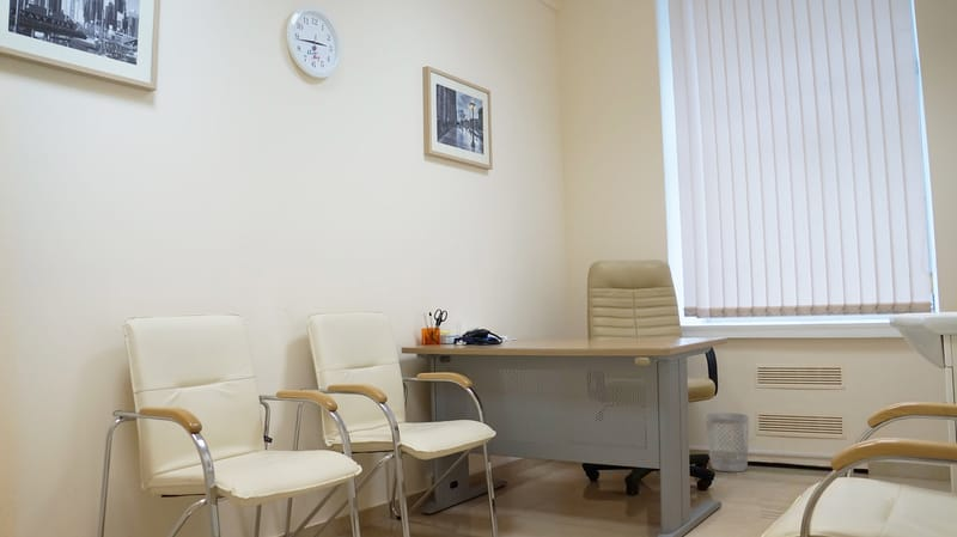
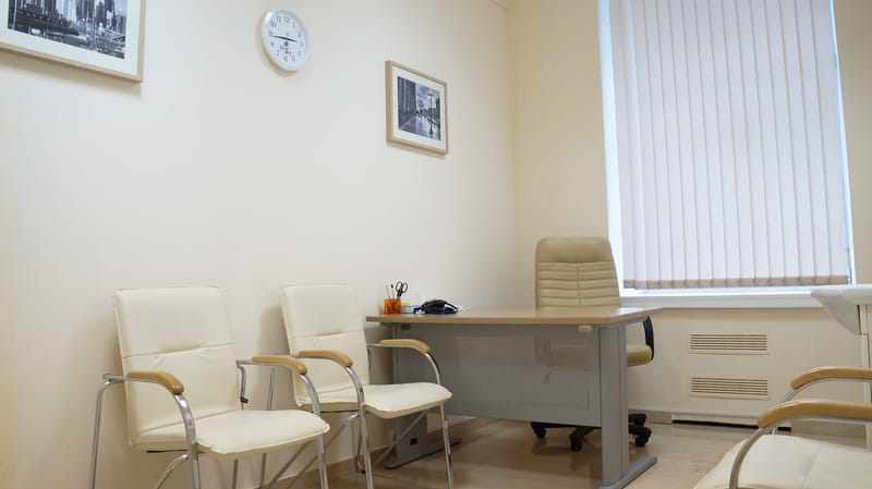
- wastebasket (727, 441)
